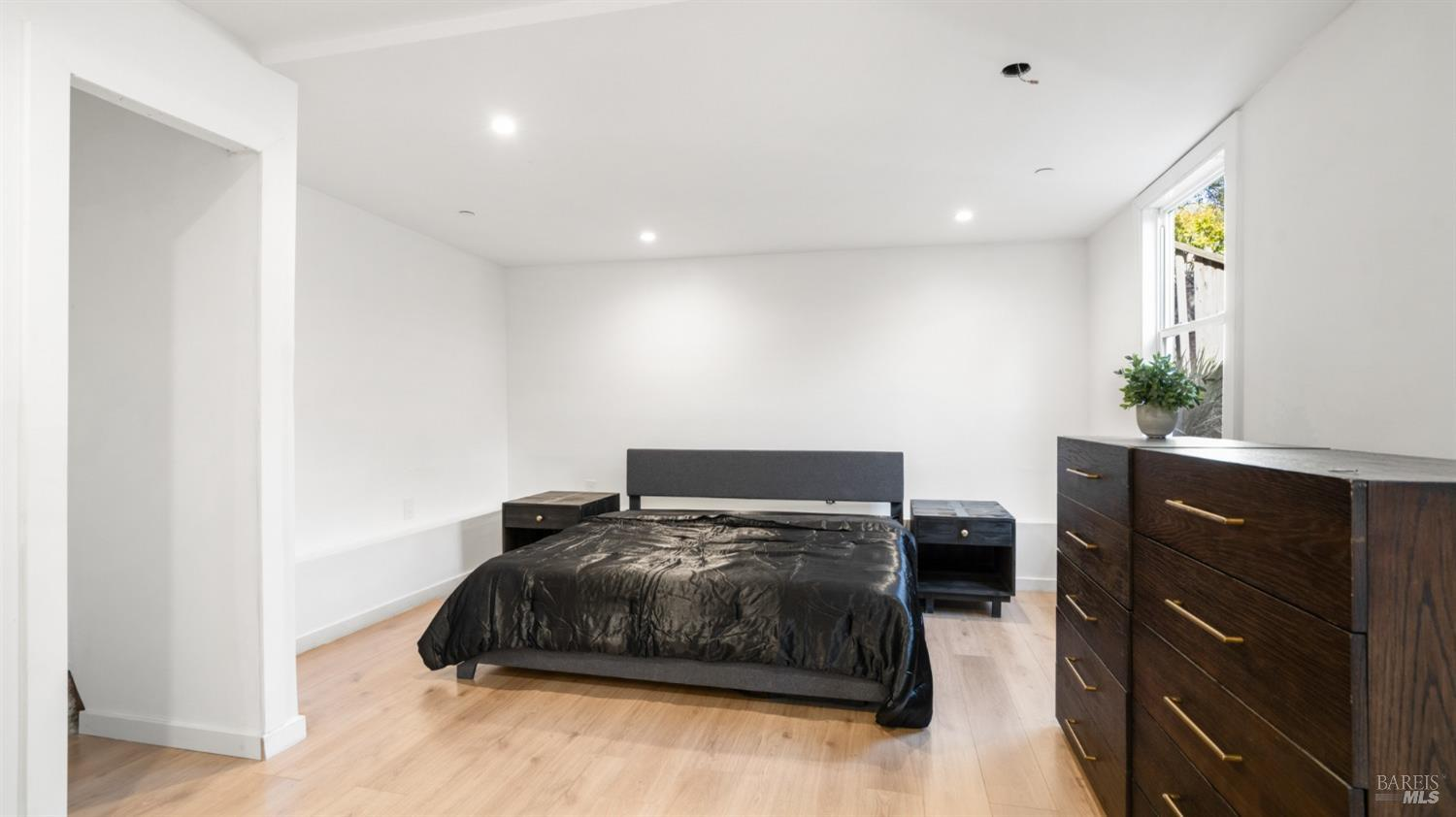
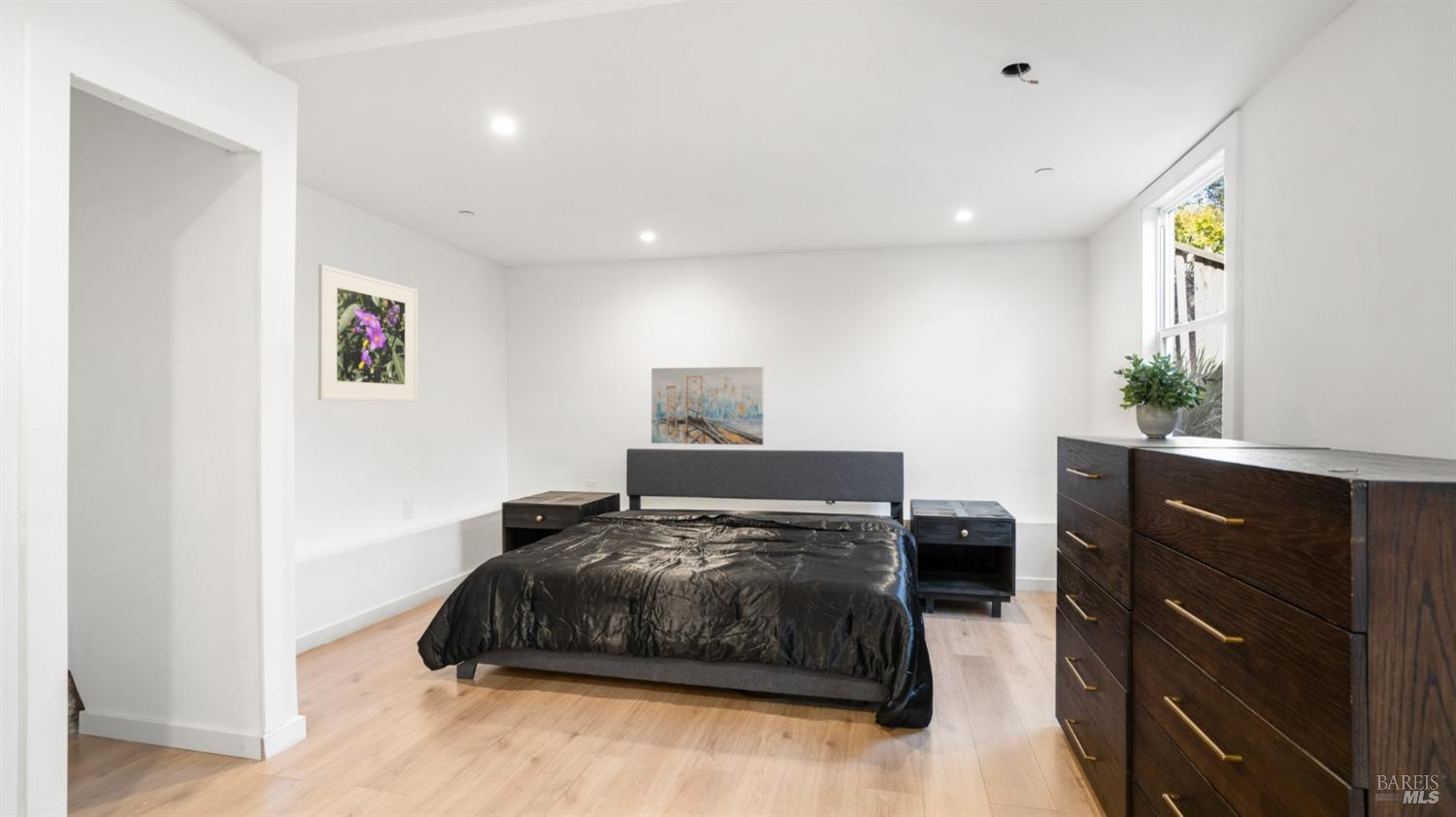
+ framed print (372, 339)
+ wall art (706, 406)
